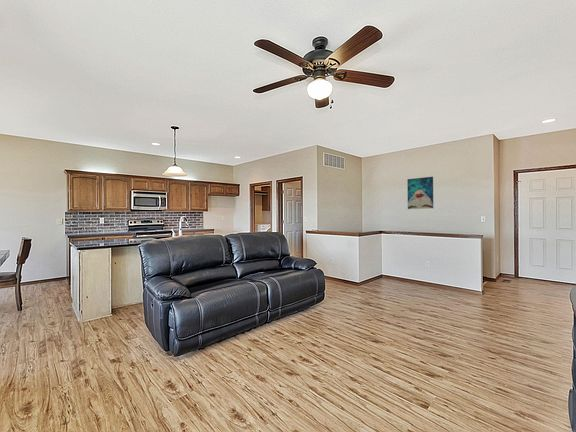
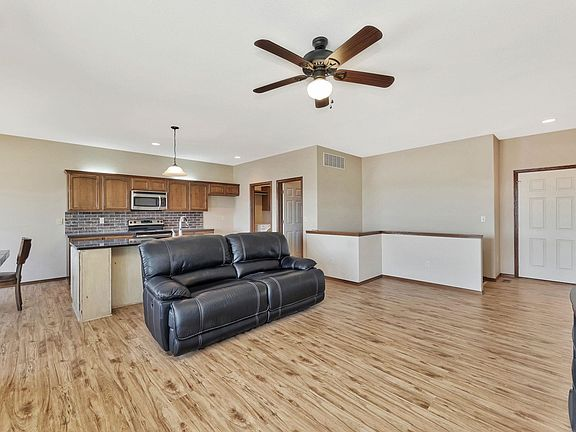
- wall art (420, 193)
